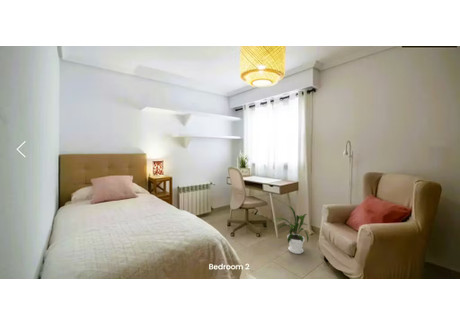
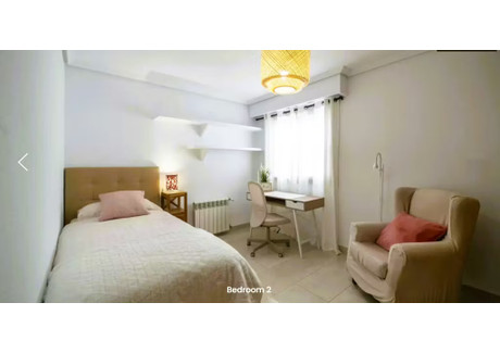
- house plant (294, 229)
